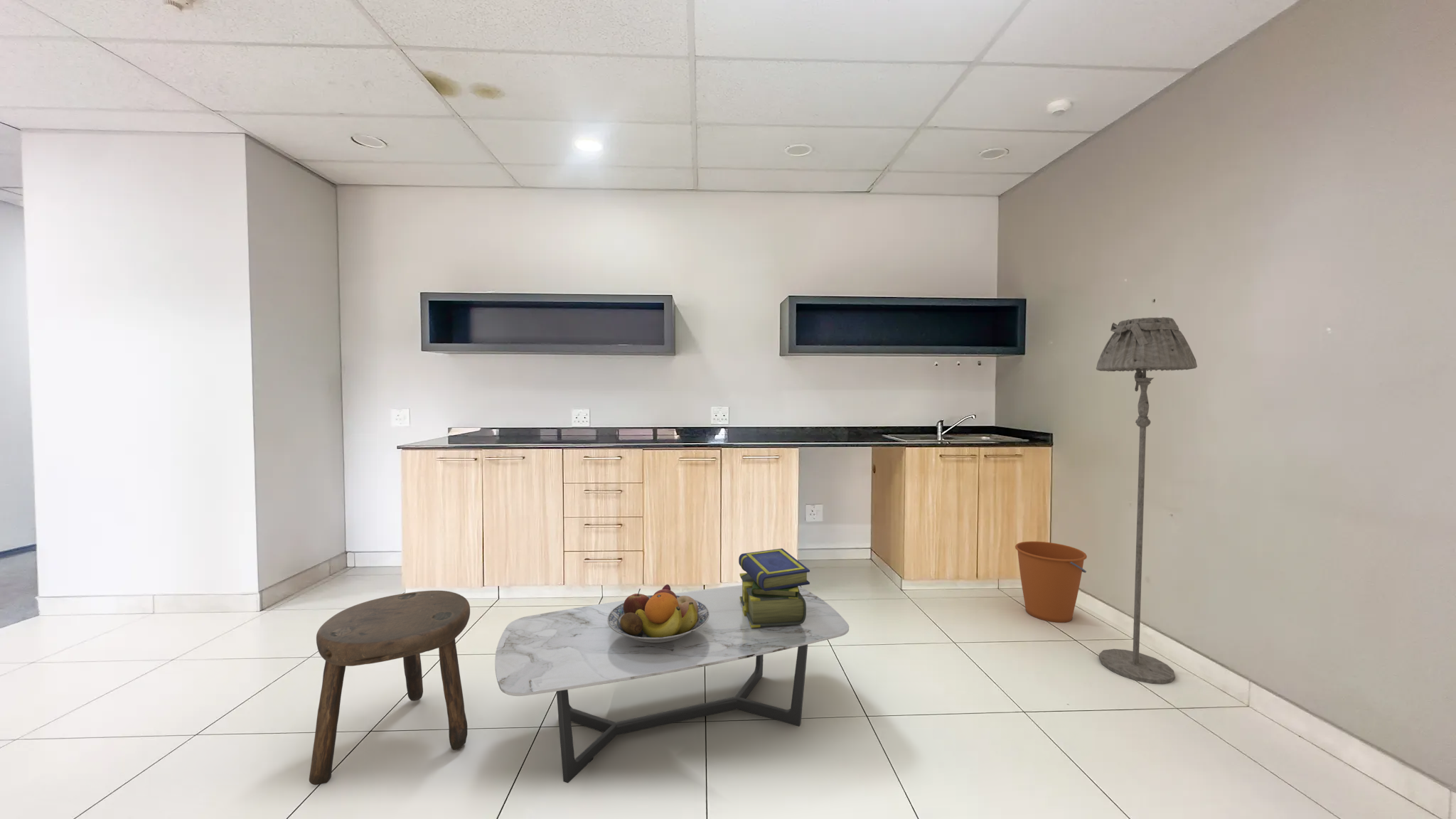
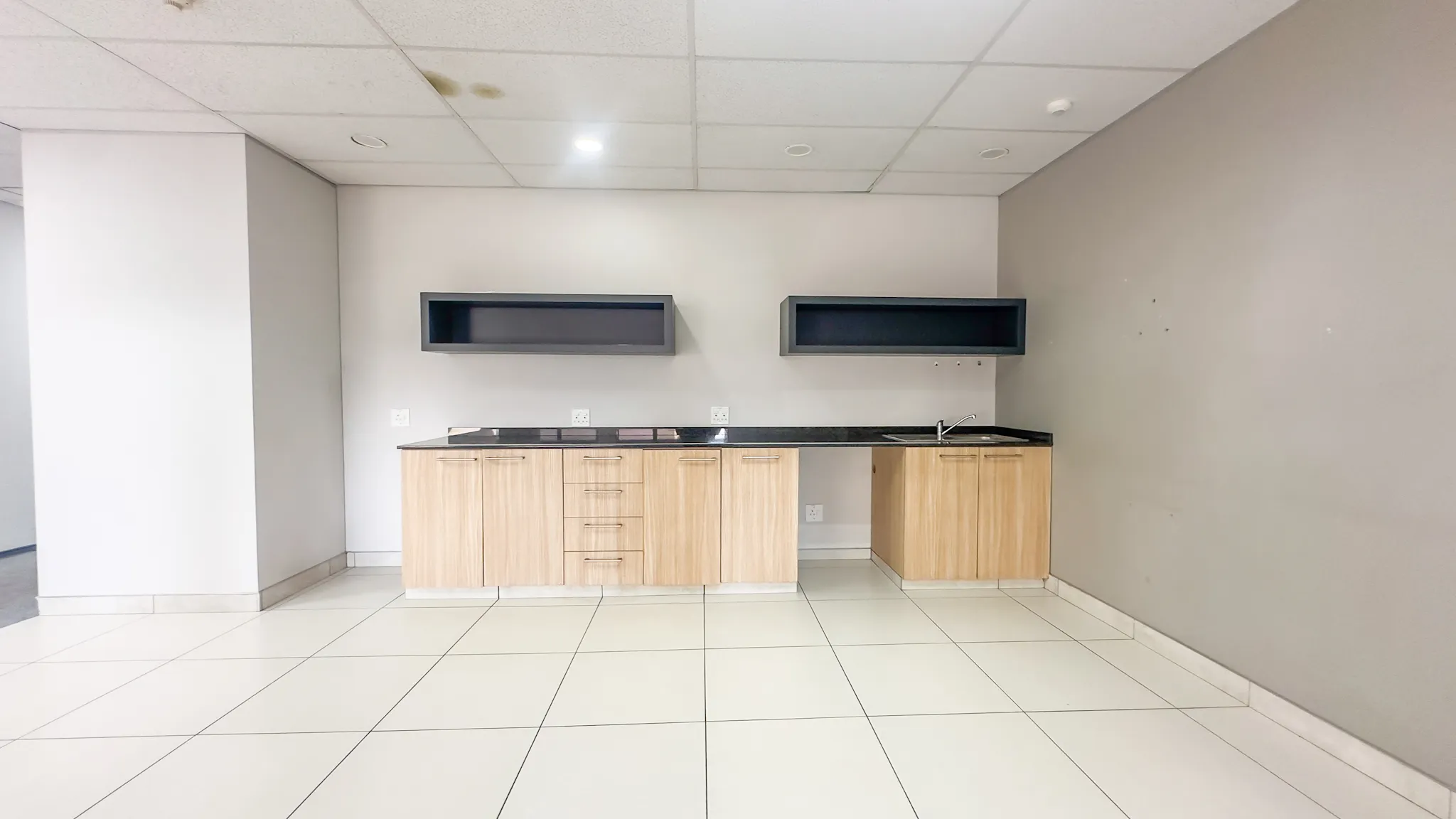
- bucket (1049, 582)
- floor lamp (1140, 496)
- fruit bowl (659, 609)
- stool (405, 672)
- stack of books (774, 585)
- coffee table (677, 671)
